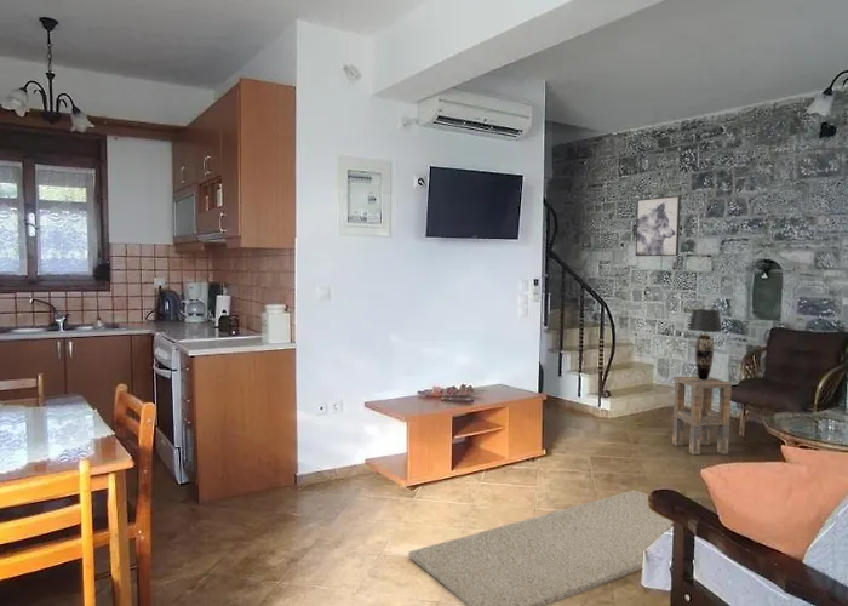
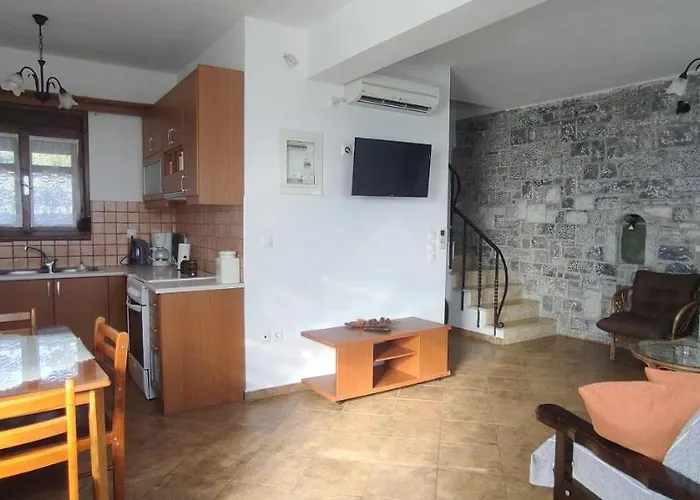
- rug (579, 542)
- table lamp (704, 344)
- wall art (657, 227)
- side table (700, 413)
